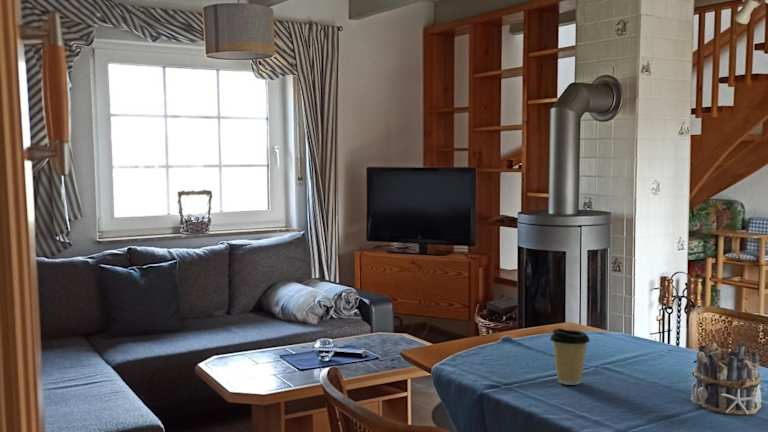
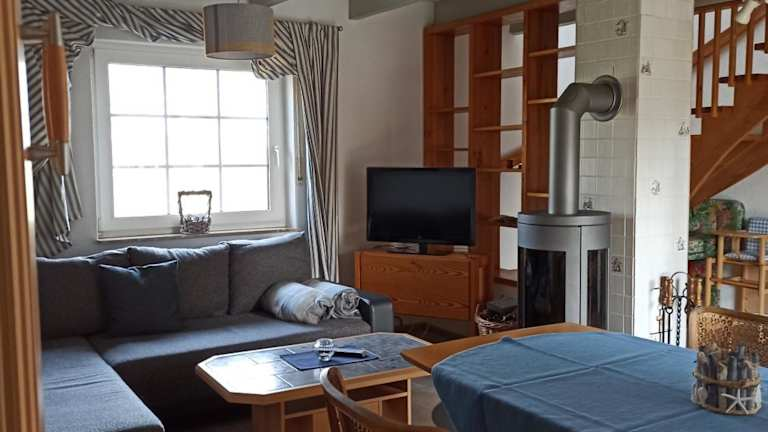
- coffee cup (569, 356)
